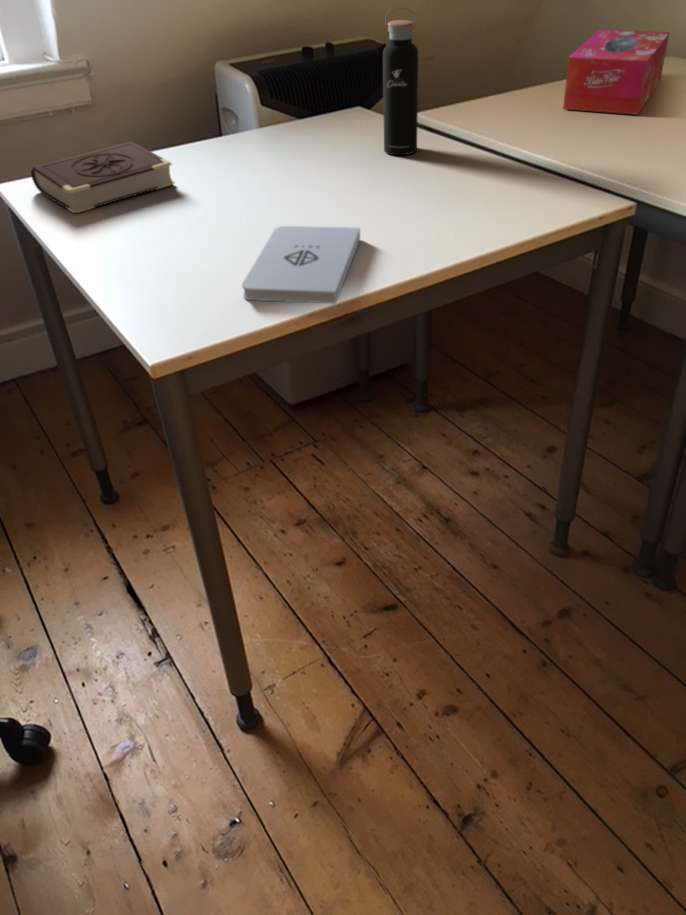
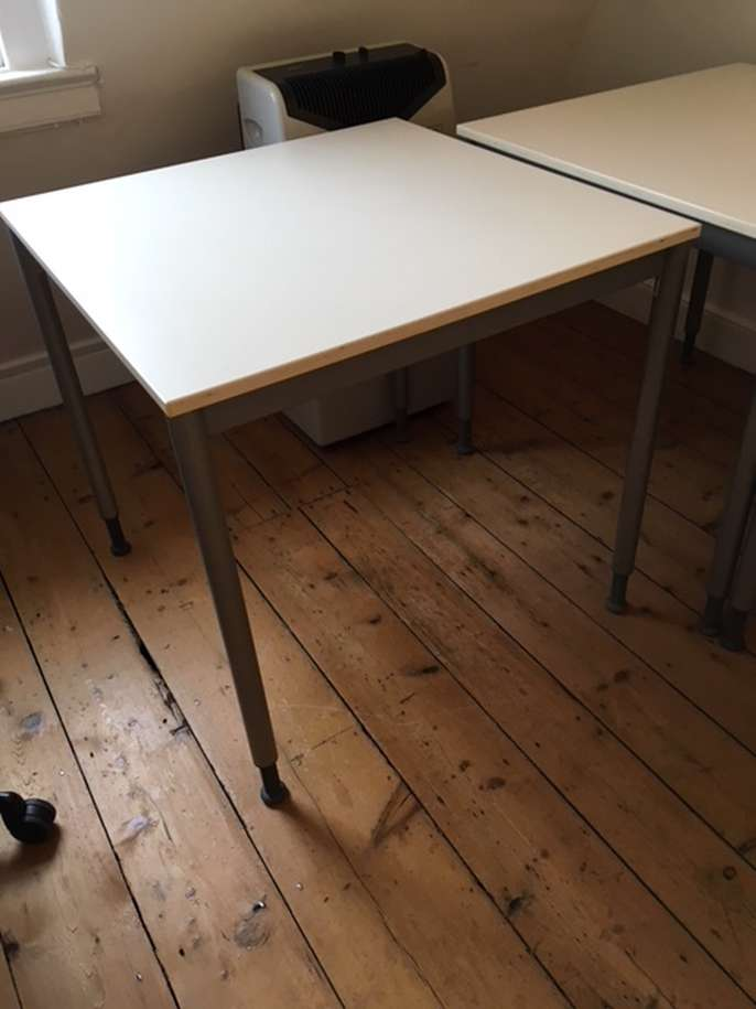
- book (102, 174)
- notepad (304, 261)
- water bottle (400, 82)
- tissue box (617, 69)
